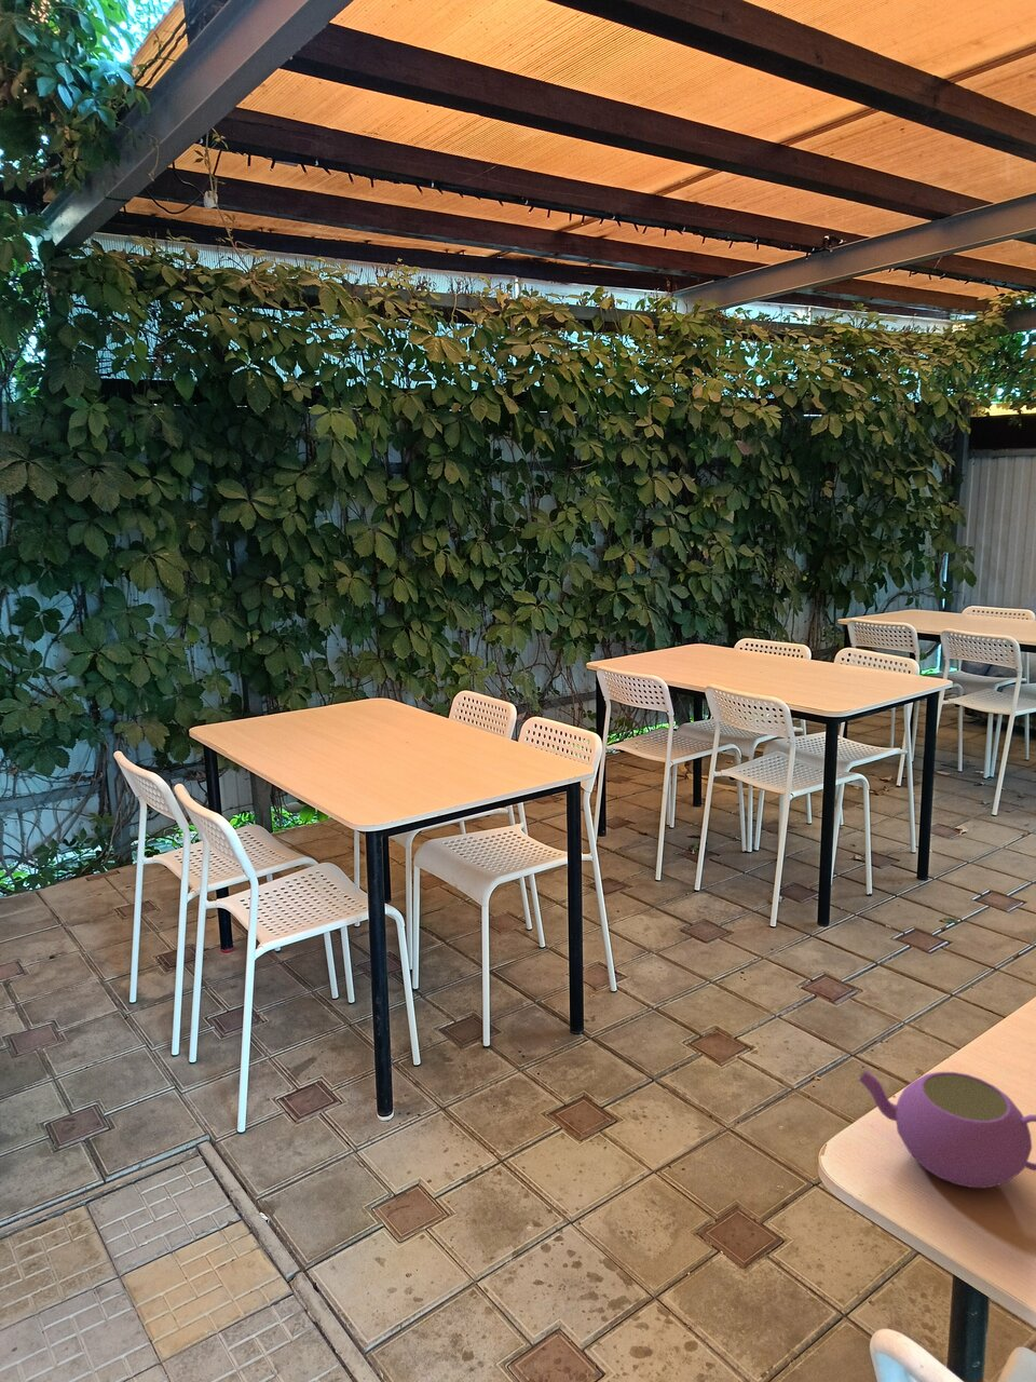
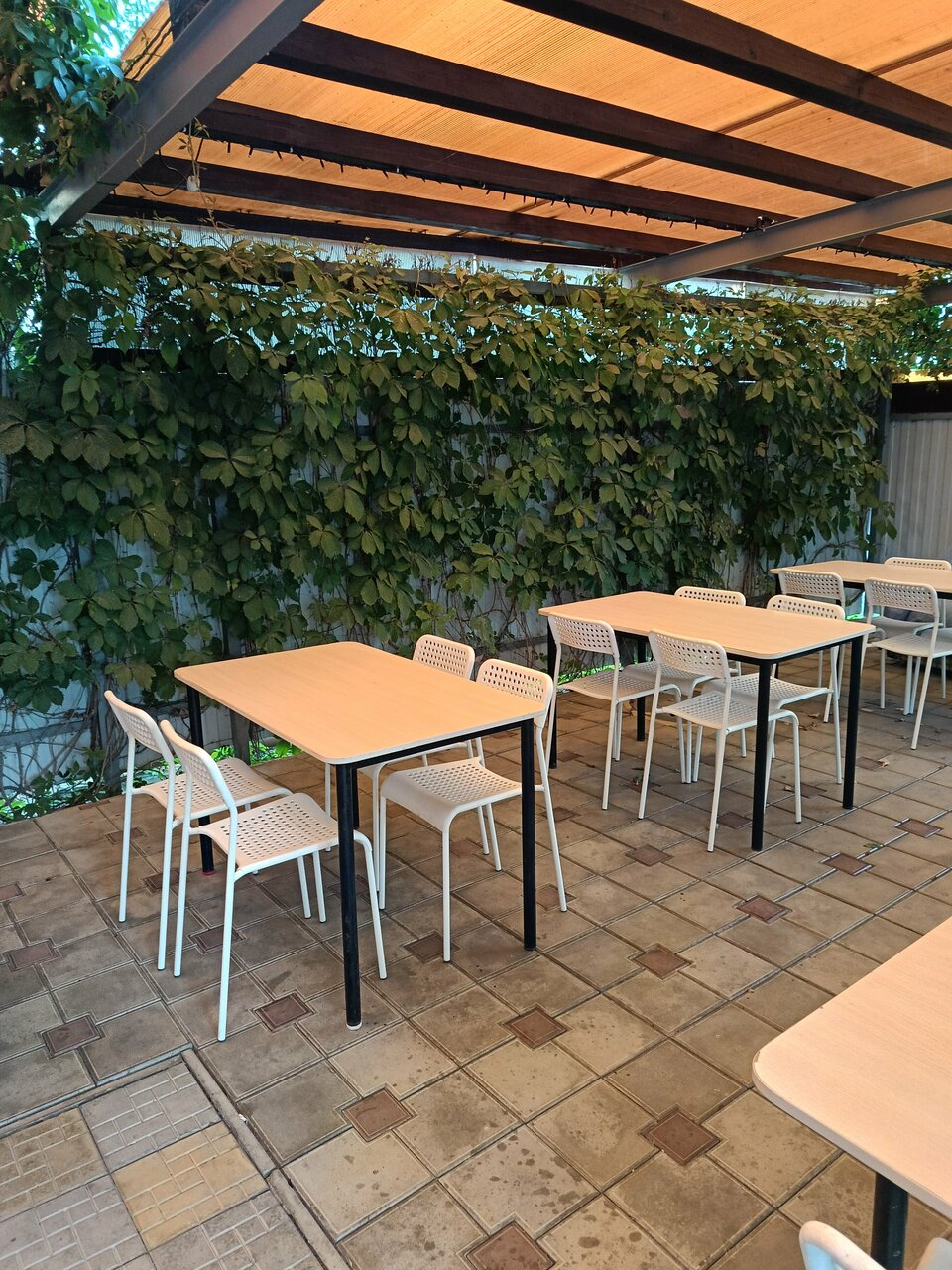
- teapot (954, 1127)
